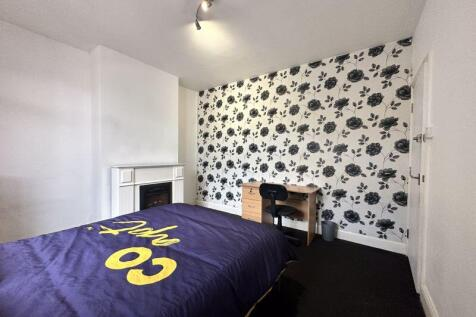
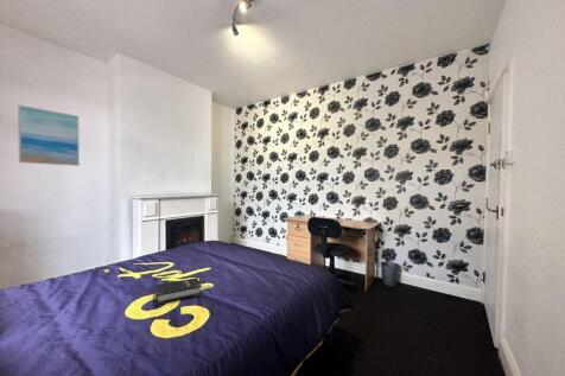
+ wall art (50, 138)
+ hardback book (178, 288)
